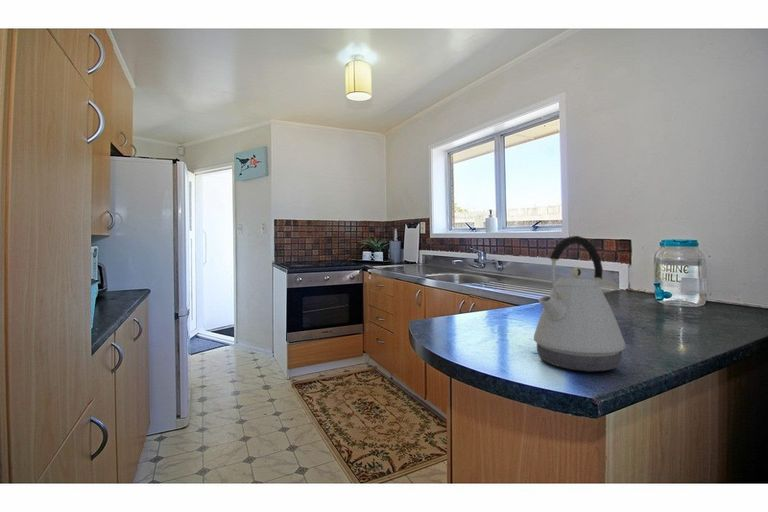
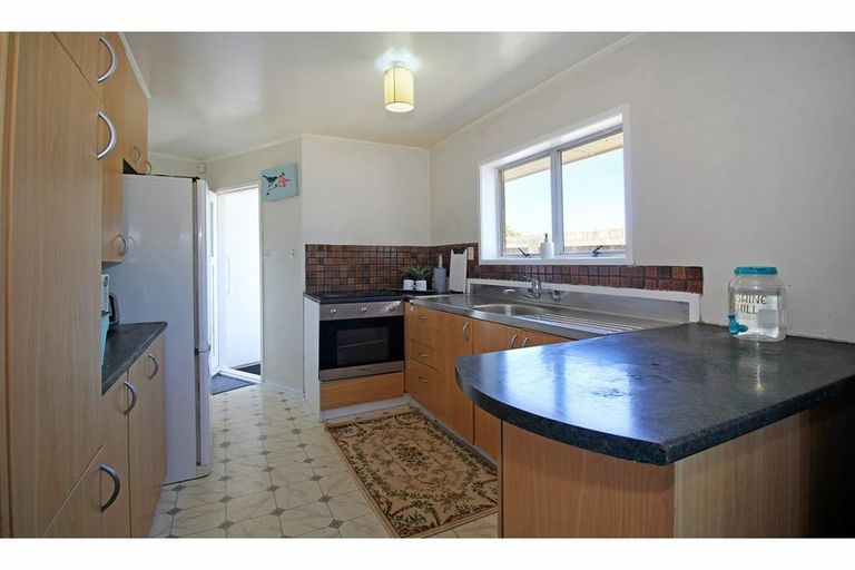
- kettle (574, 299)
